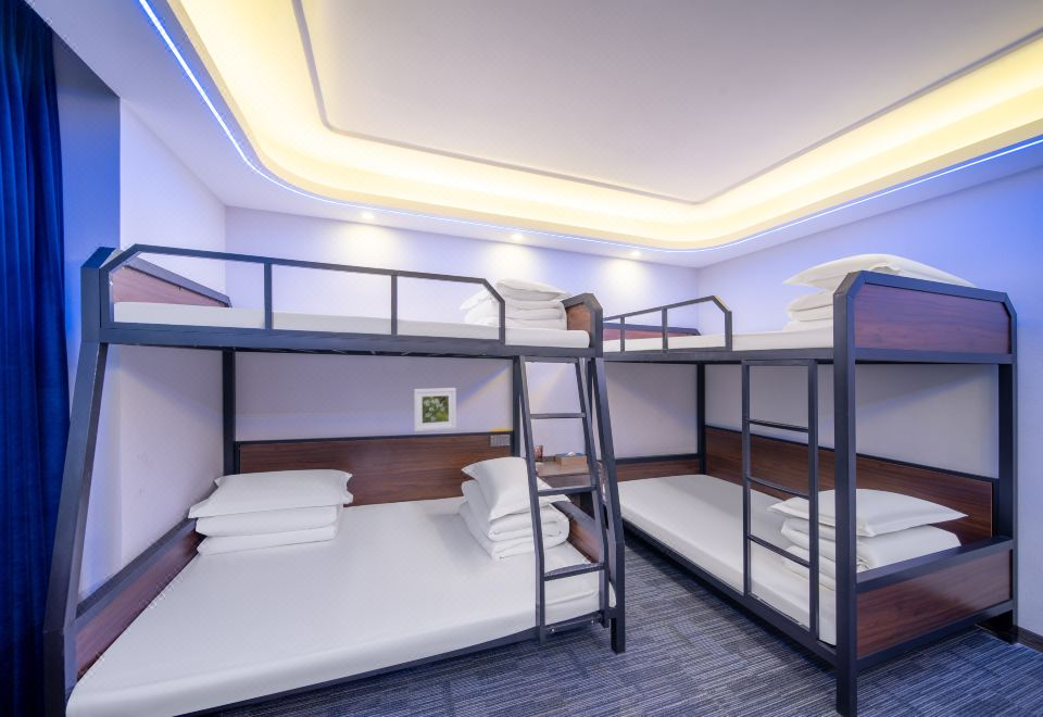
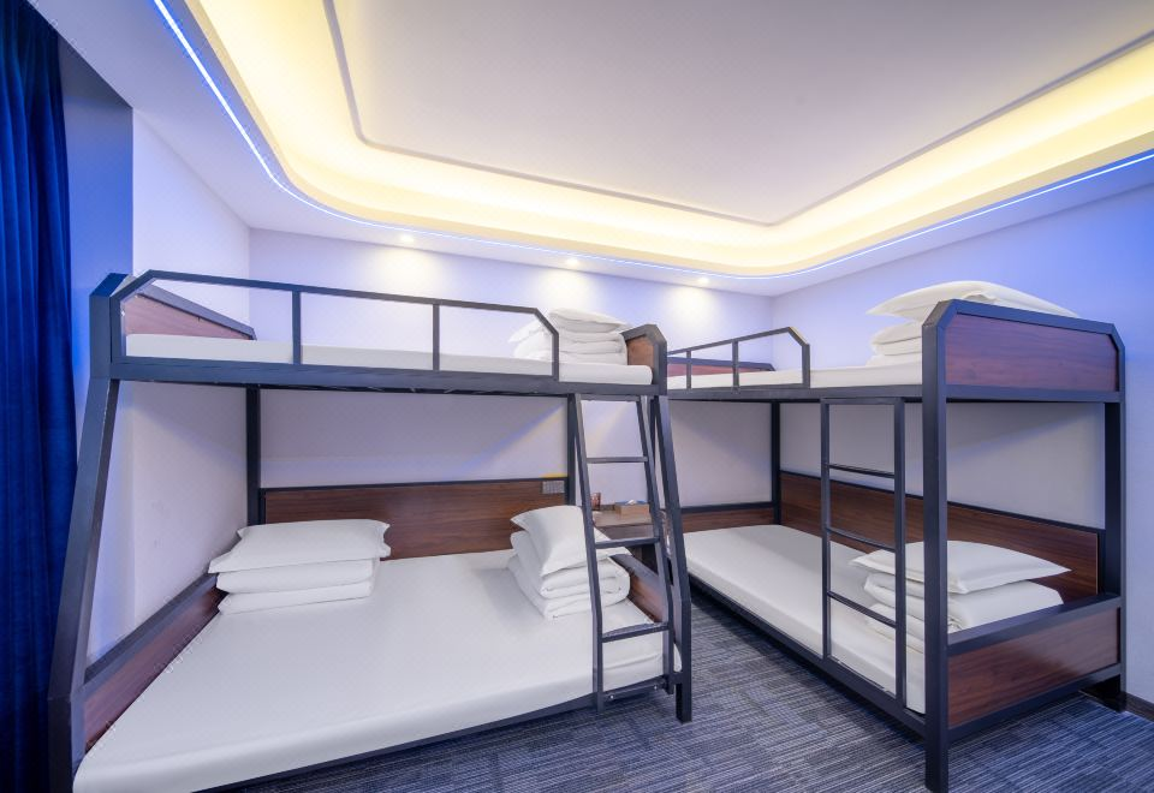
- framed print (435, 408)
